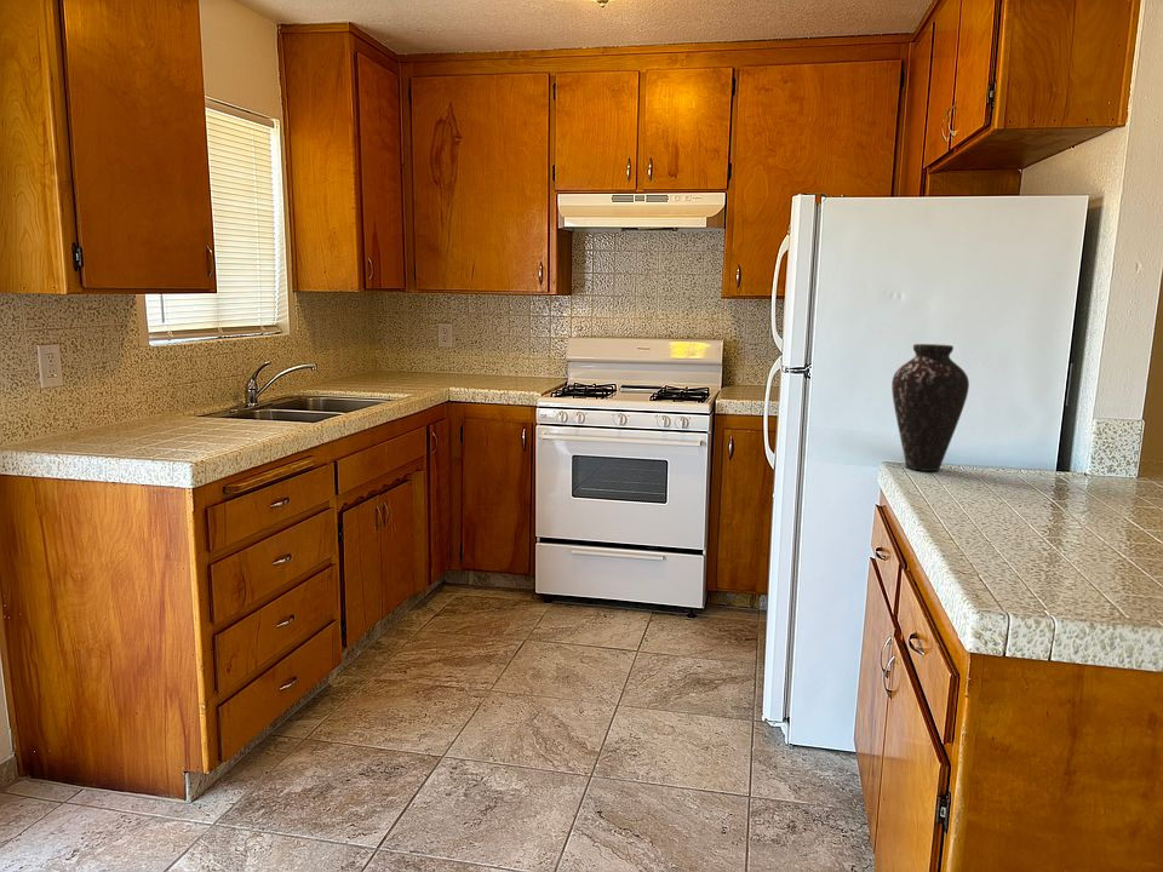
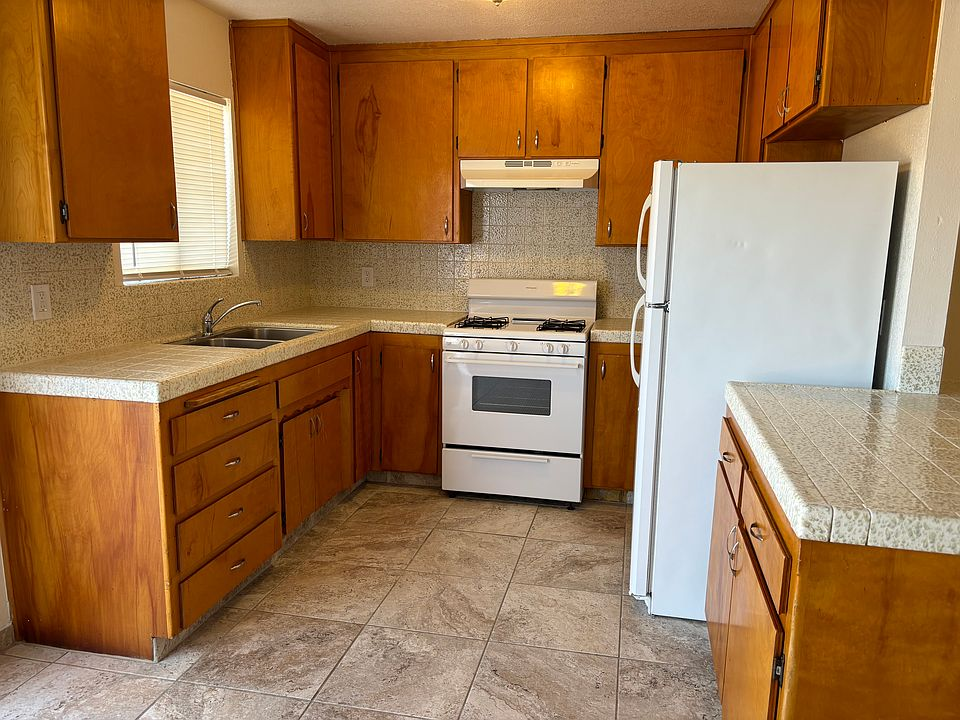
- vase (927, 407)
